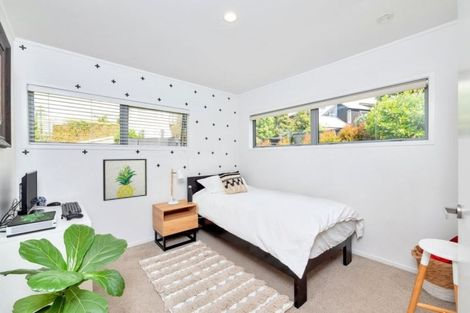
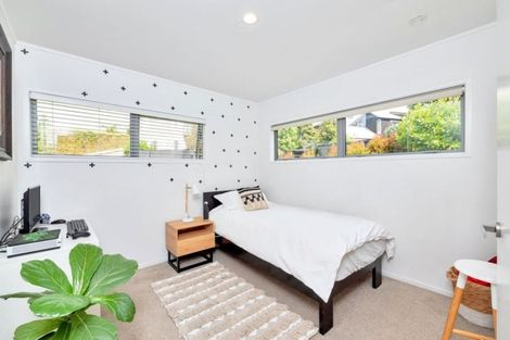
- wall art (126, 178)
